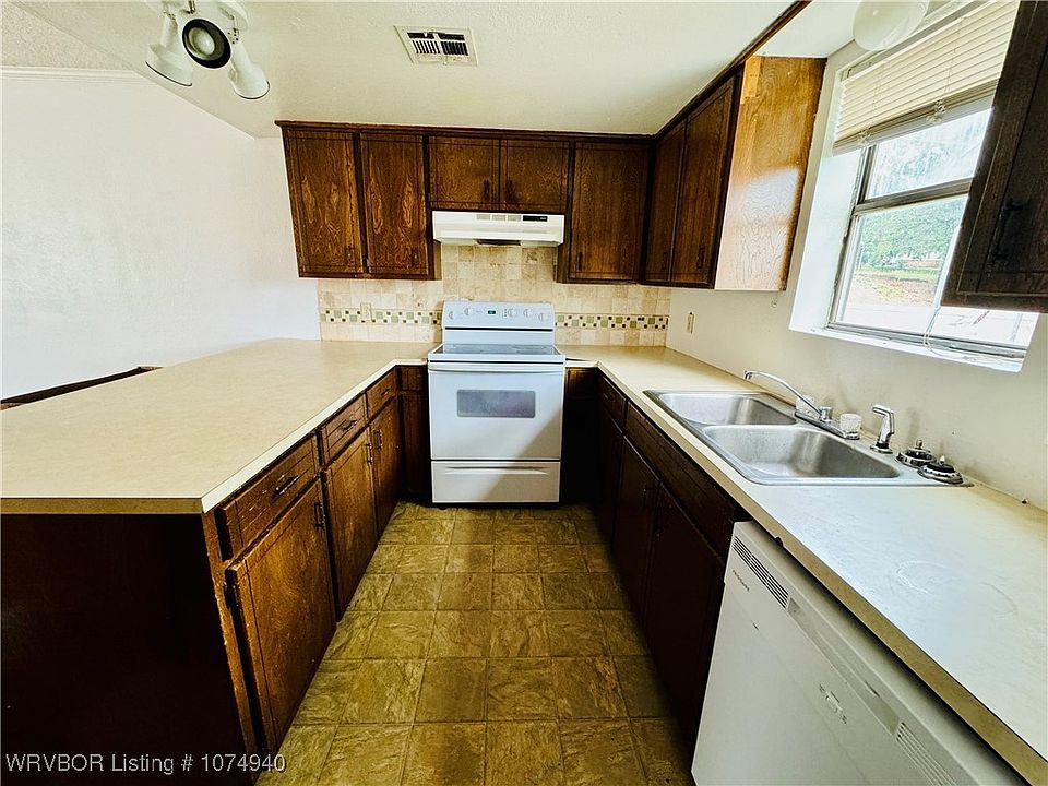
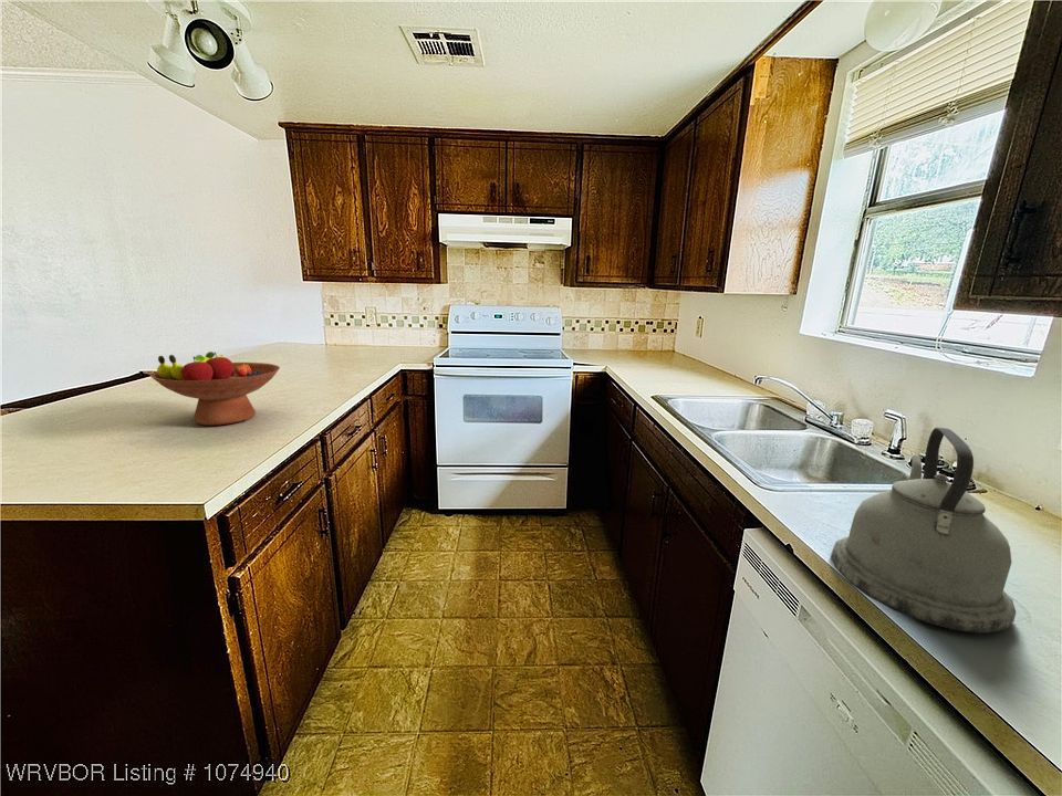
+ fruit bowl (221, 385)
+ kettle (924, 507)
